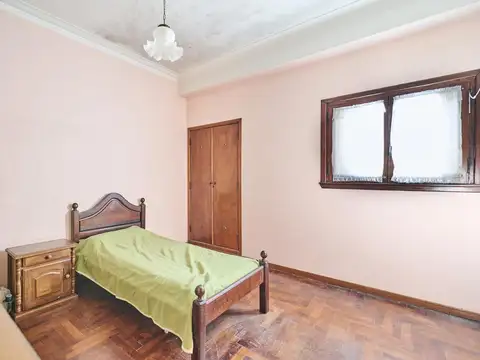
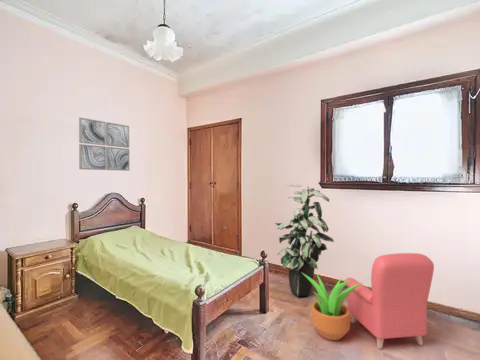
+ wall art (106, 145)
+ armchair (361, 291)
+ indoor plant (301, 237)
